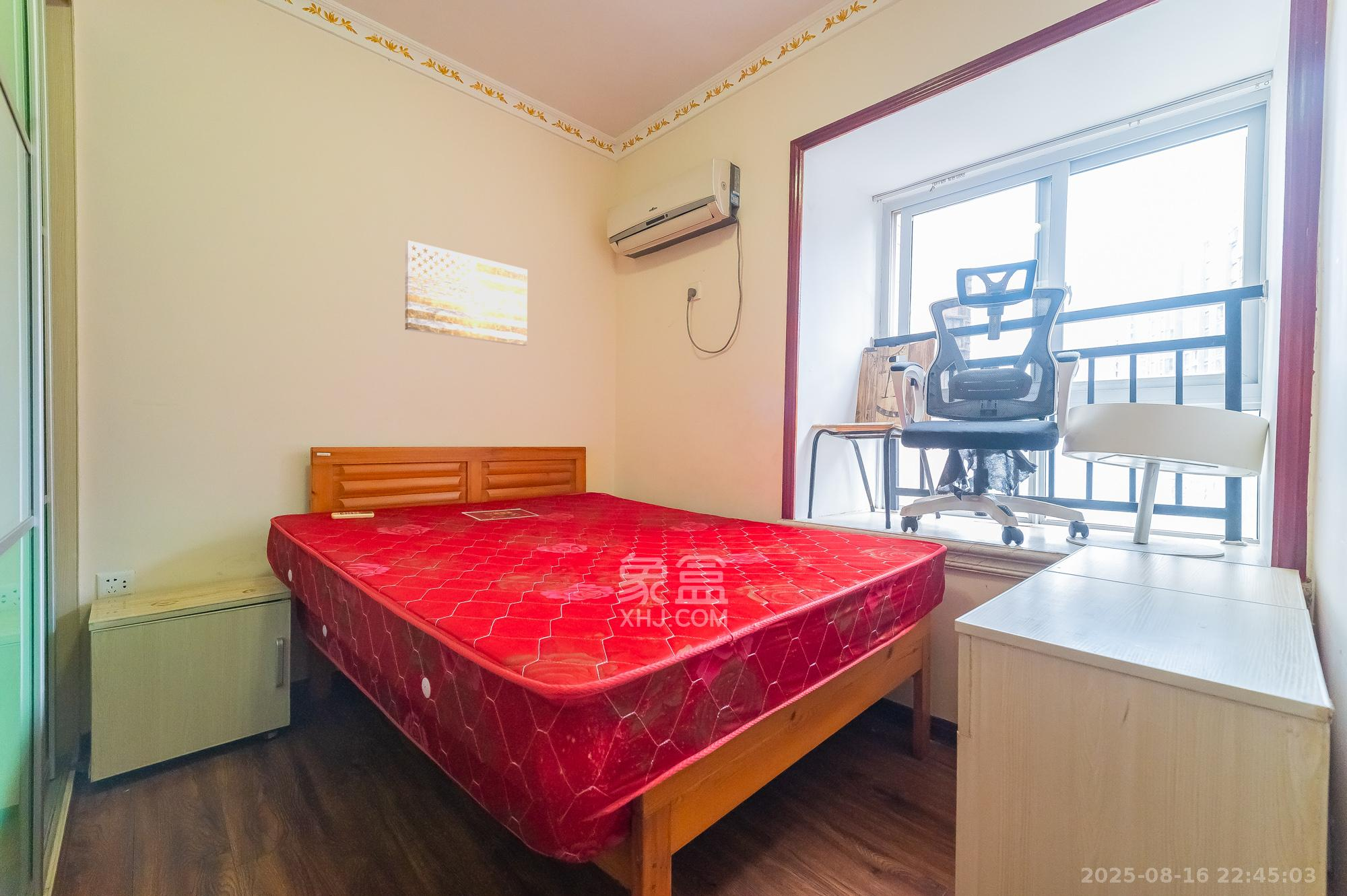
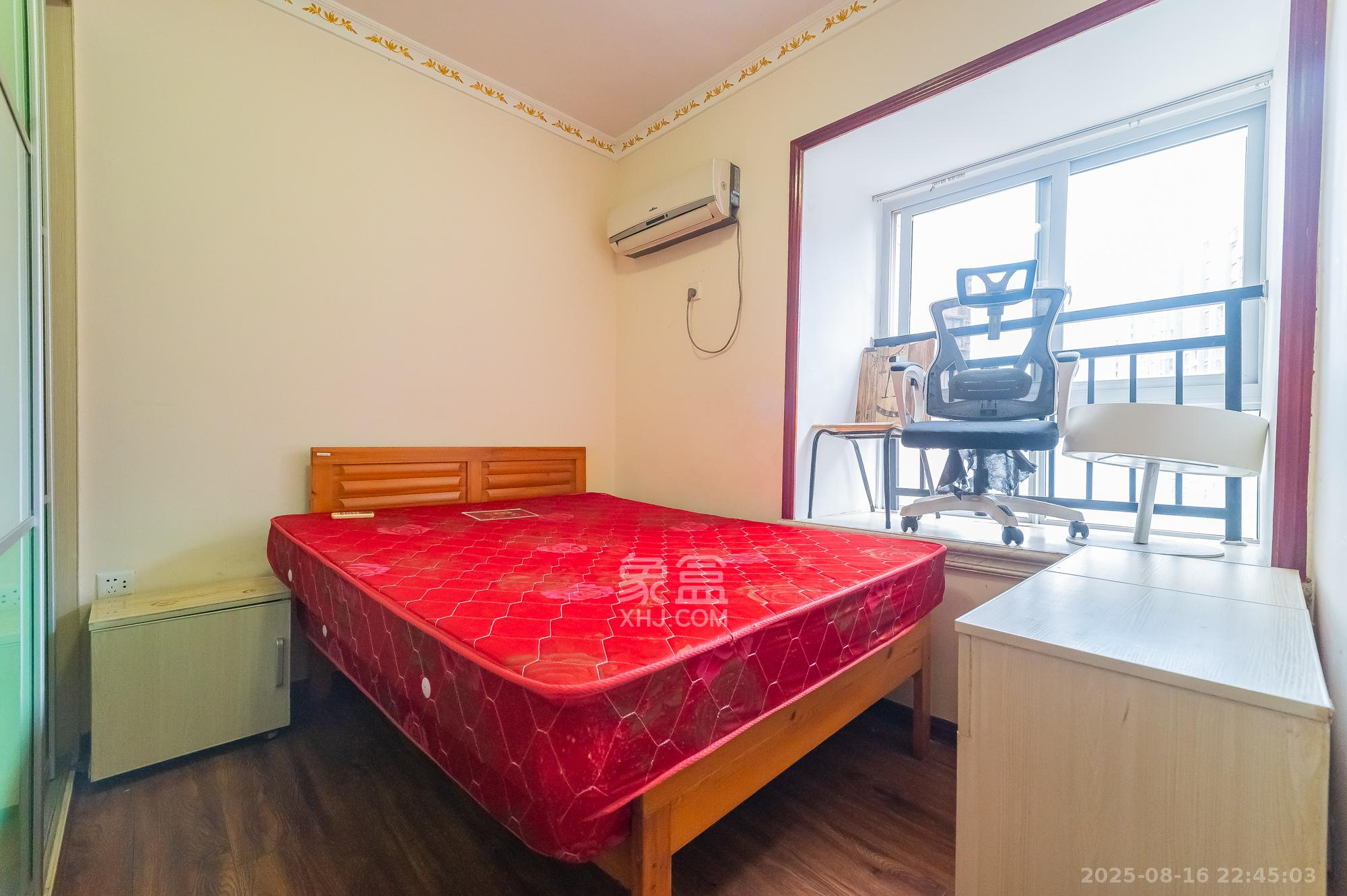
- wall art (470, 298)
